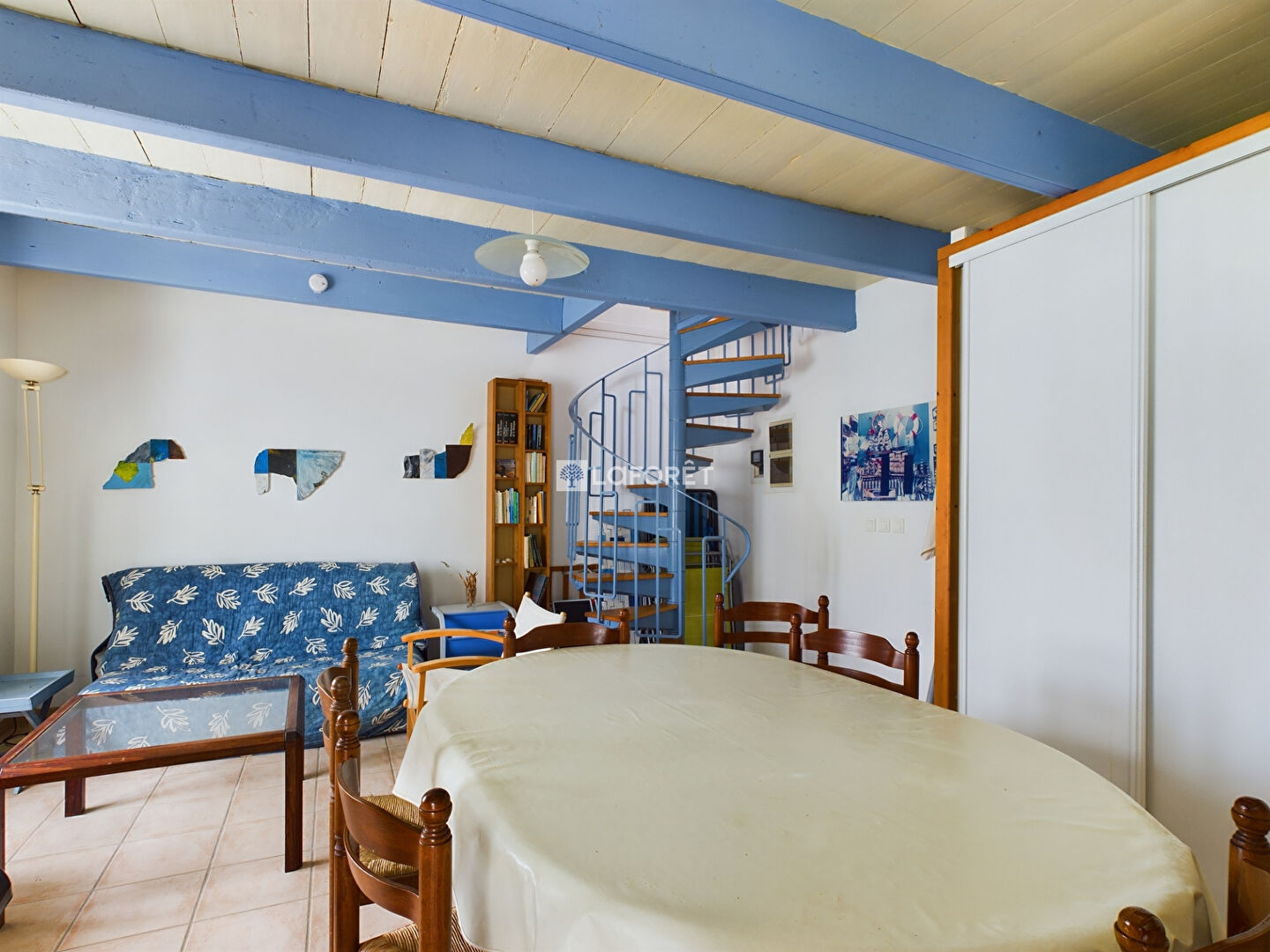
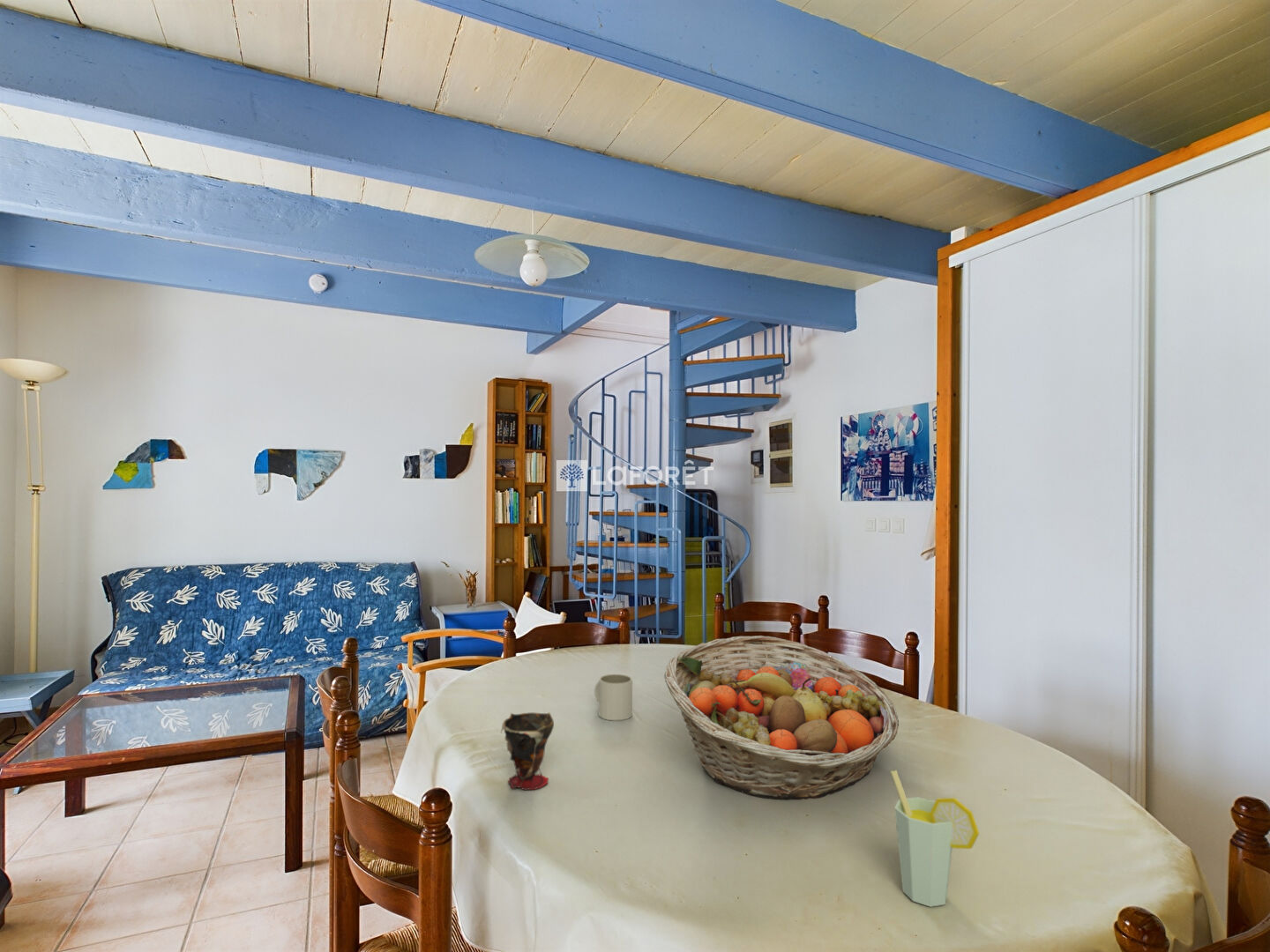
+ cup (931, 841)
+ cup (527, 751)
+ mug (610, 695)
+ fruit basket (780, 709)
